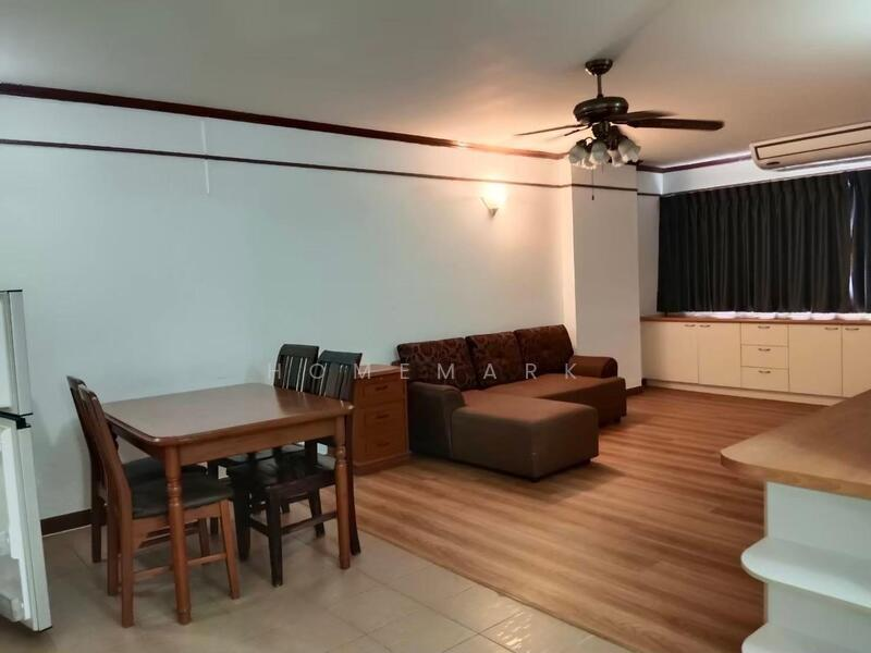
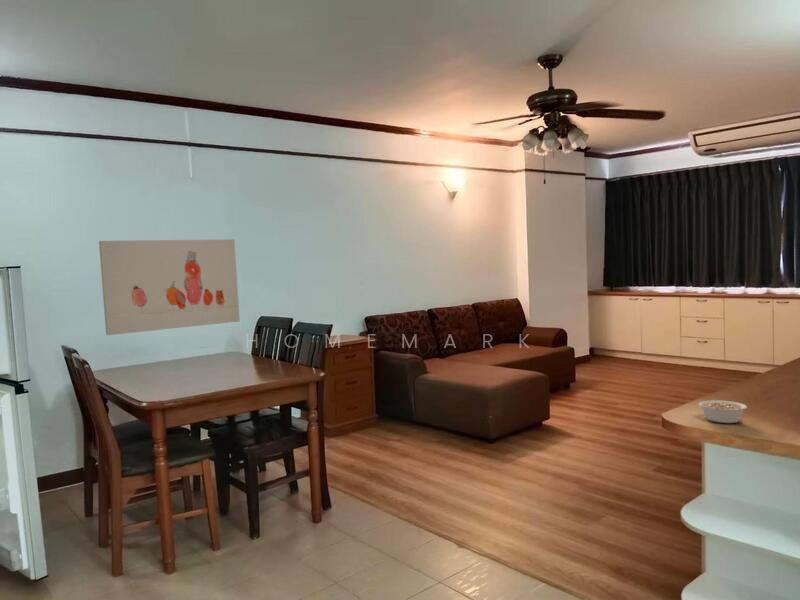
+ legume (724, 411)
+ wall art (174, 284)
